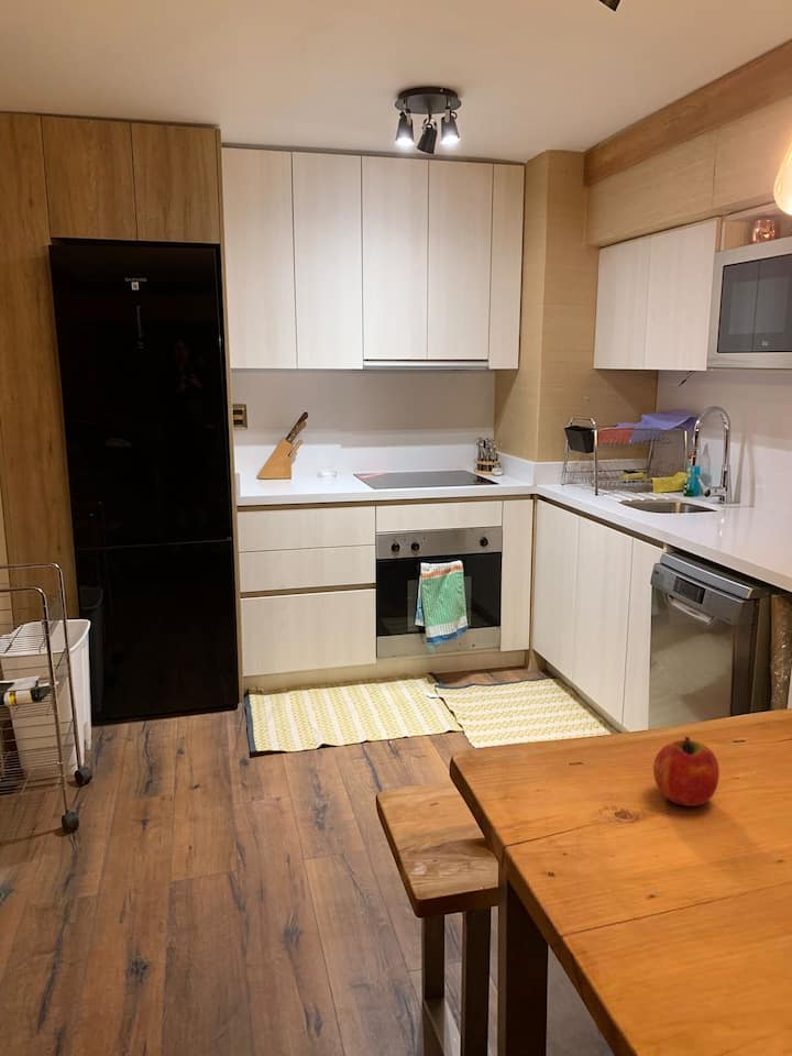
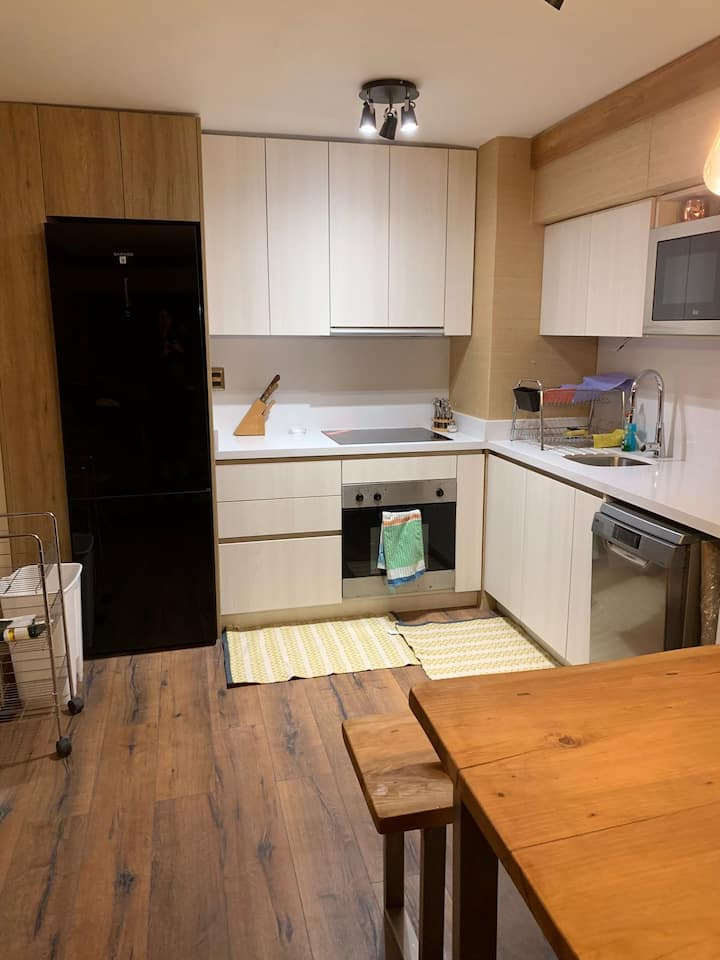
- fruit (686, 769)
